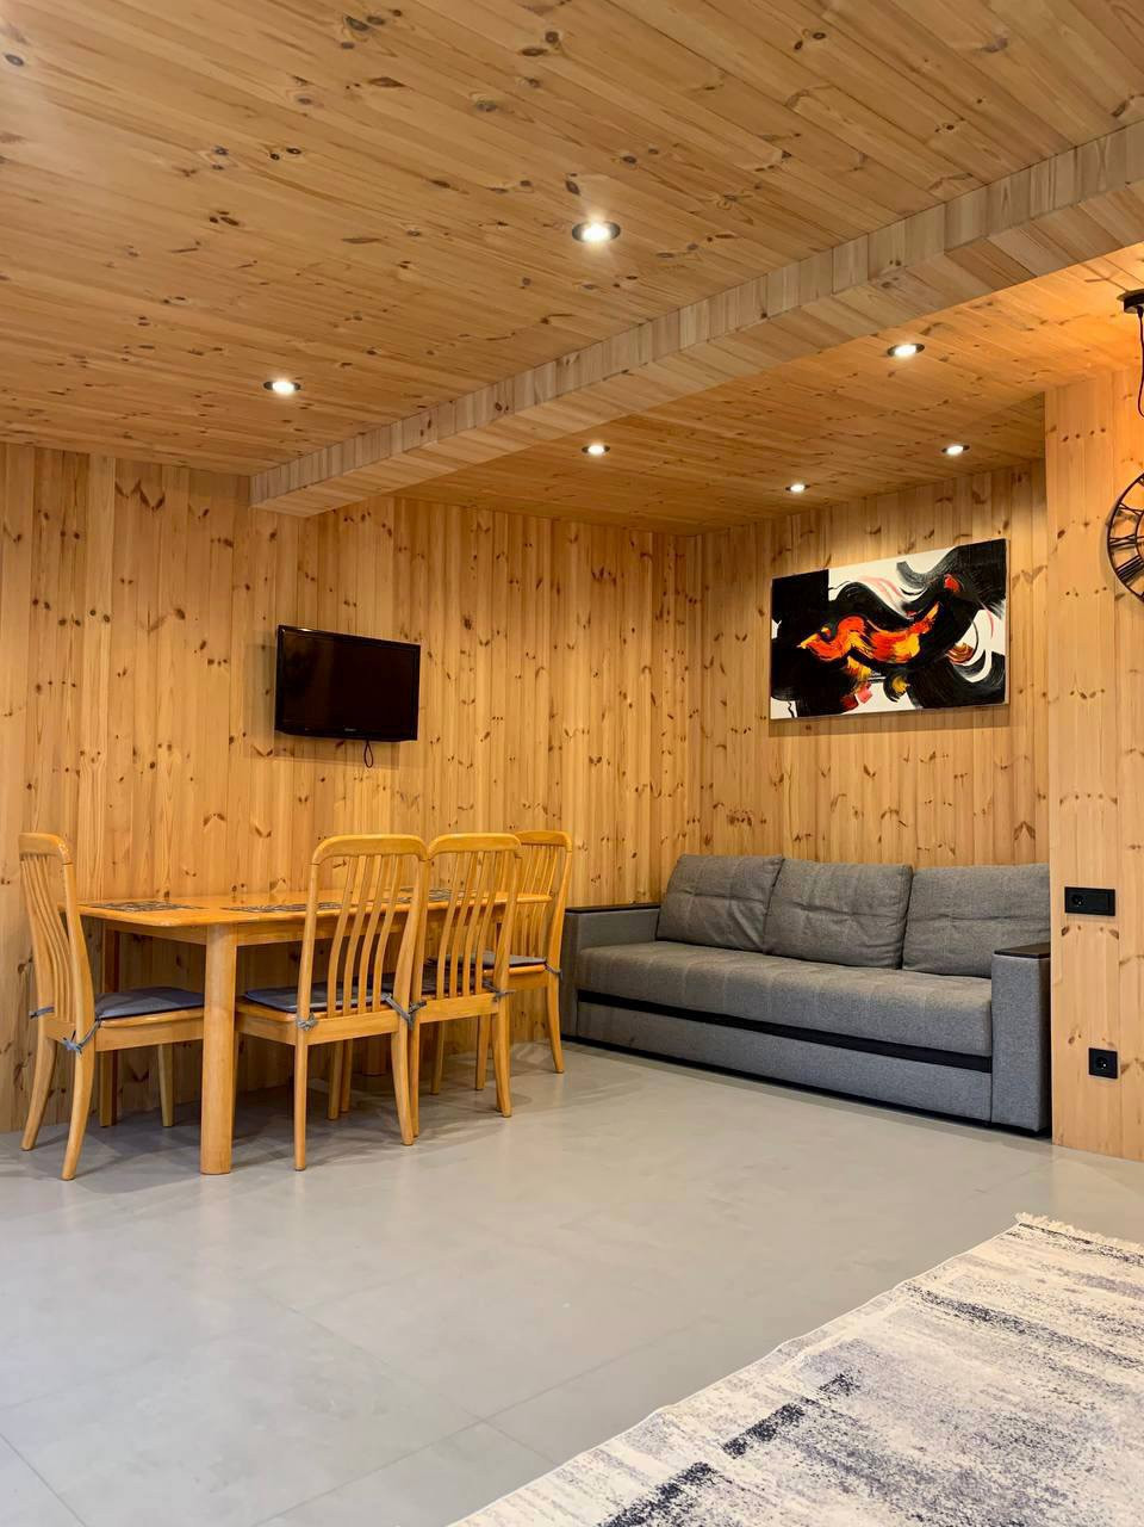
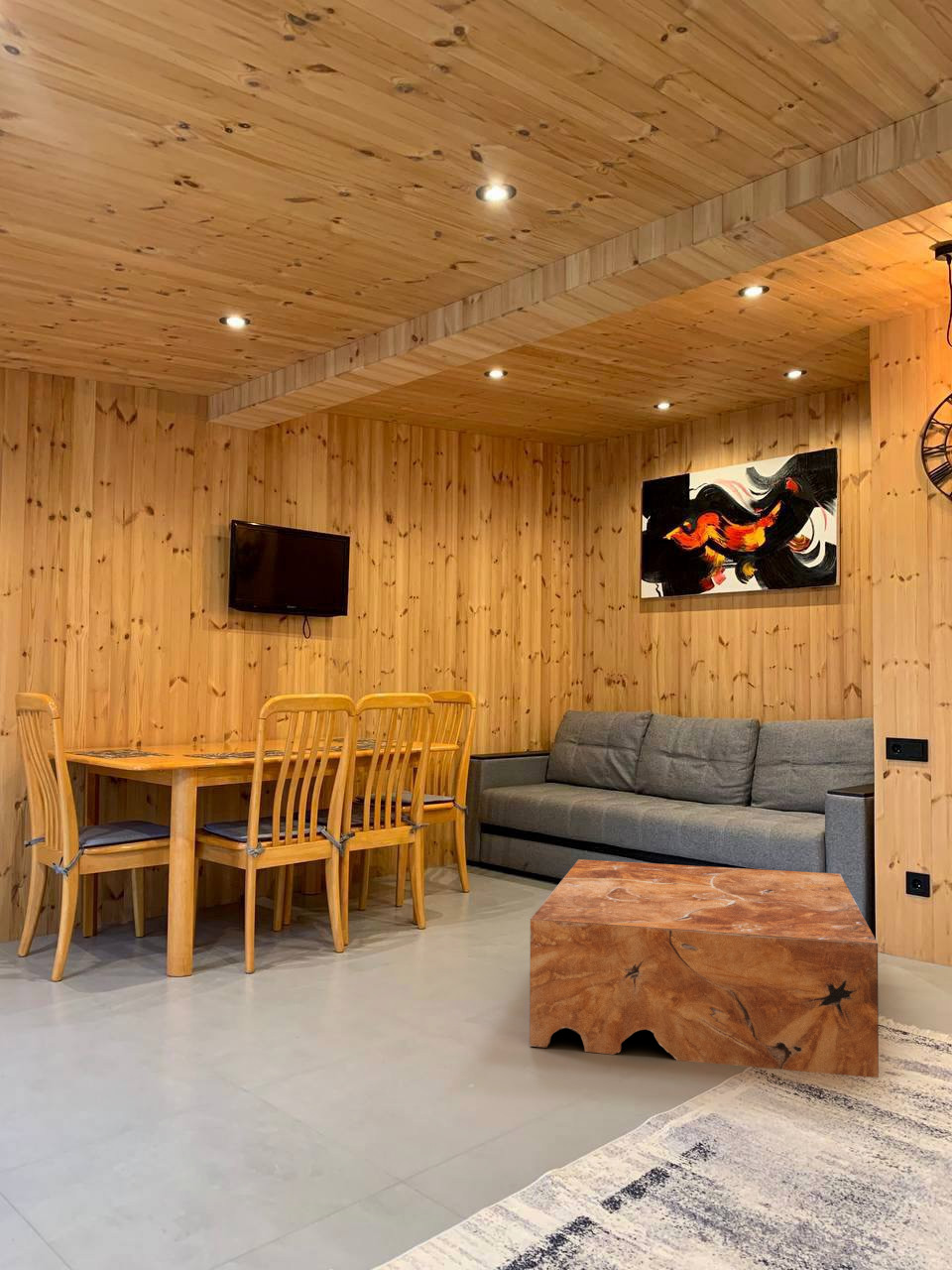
+ coffee table (701, 951)
